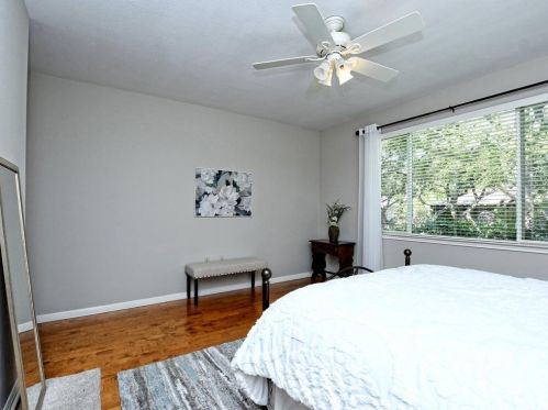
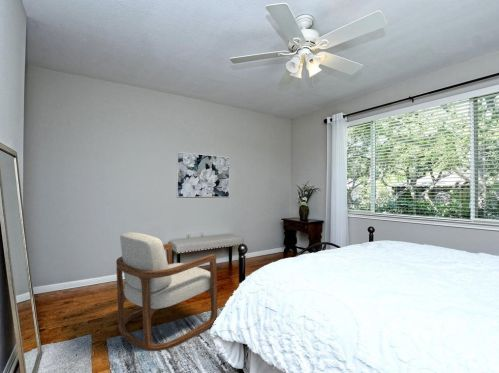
+ armchair (166, 276)
